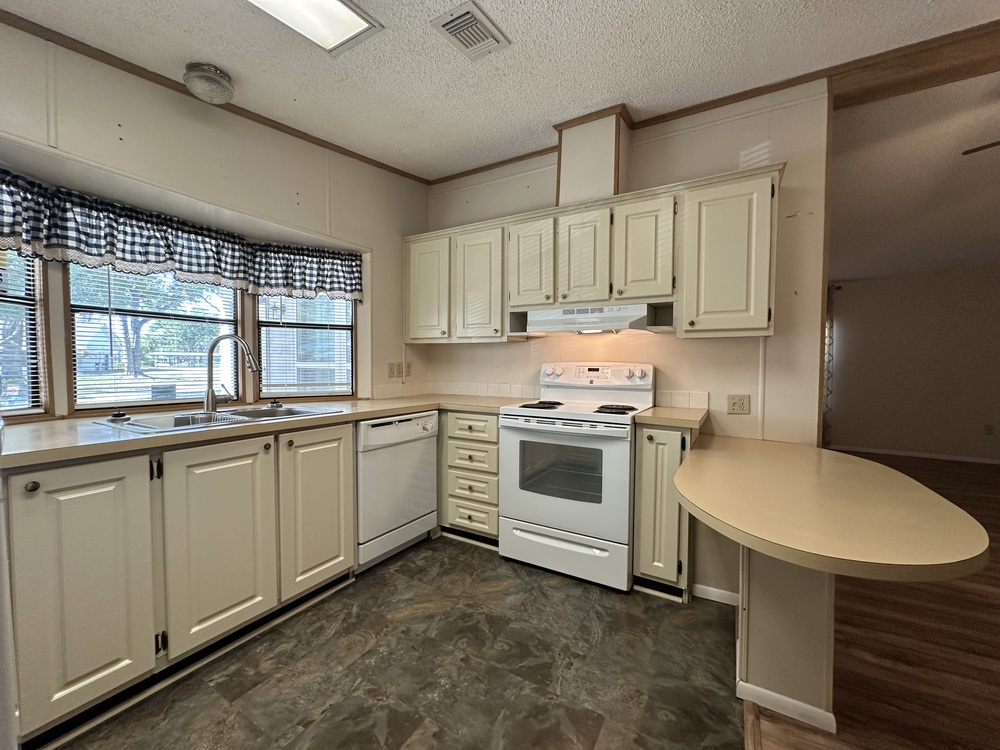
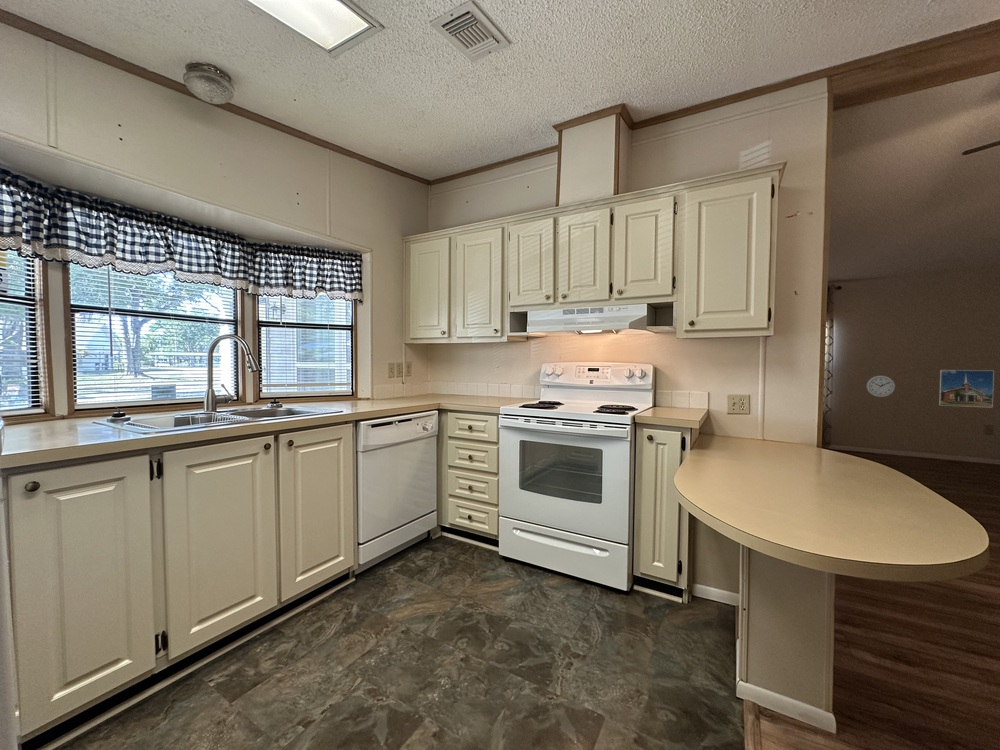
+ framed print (965, 388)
+ wall clock (880, 386)
